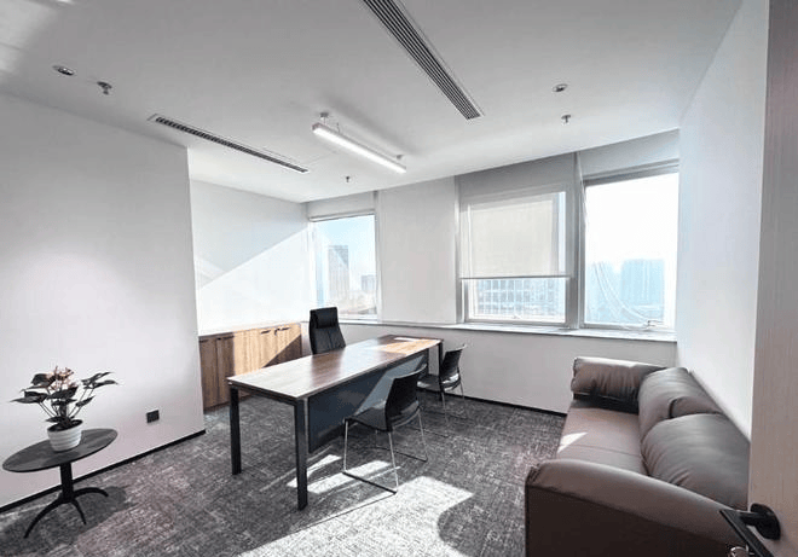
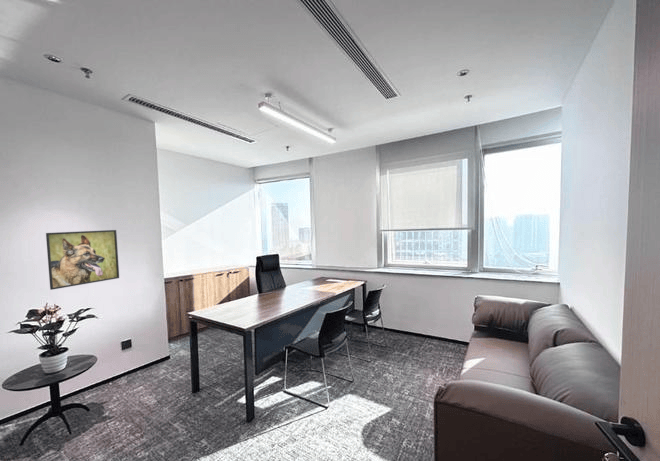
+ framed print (85, 257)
